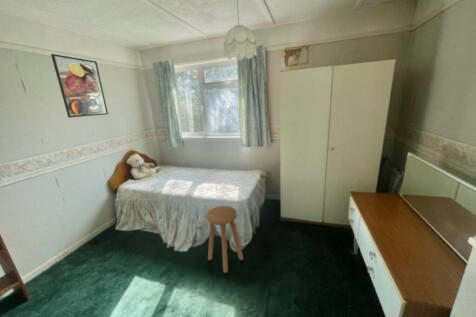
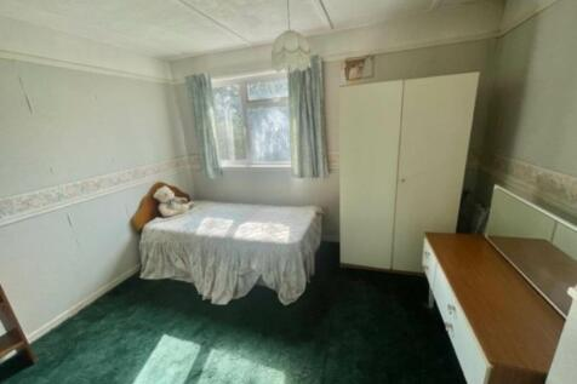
- stool (223, 237)
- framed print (83, 88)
